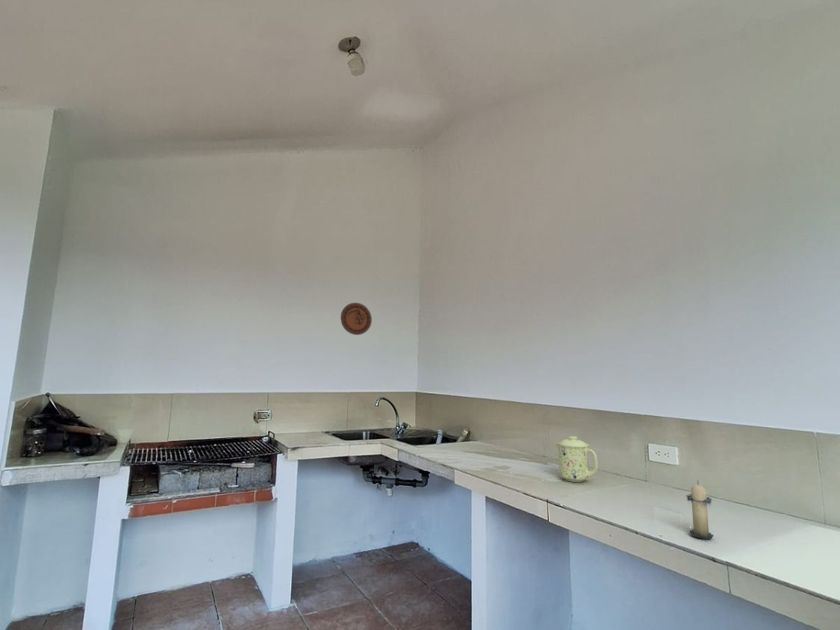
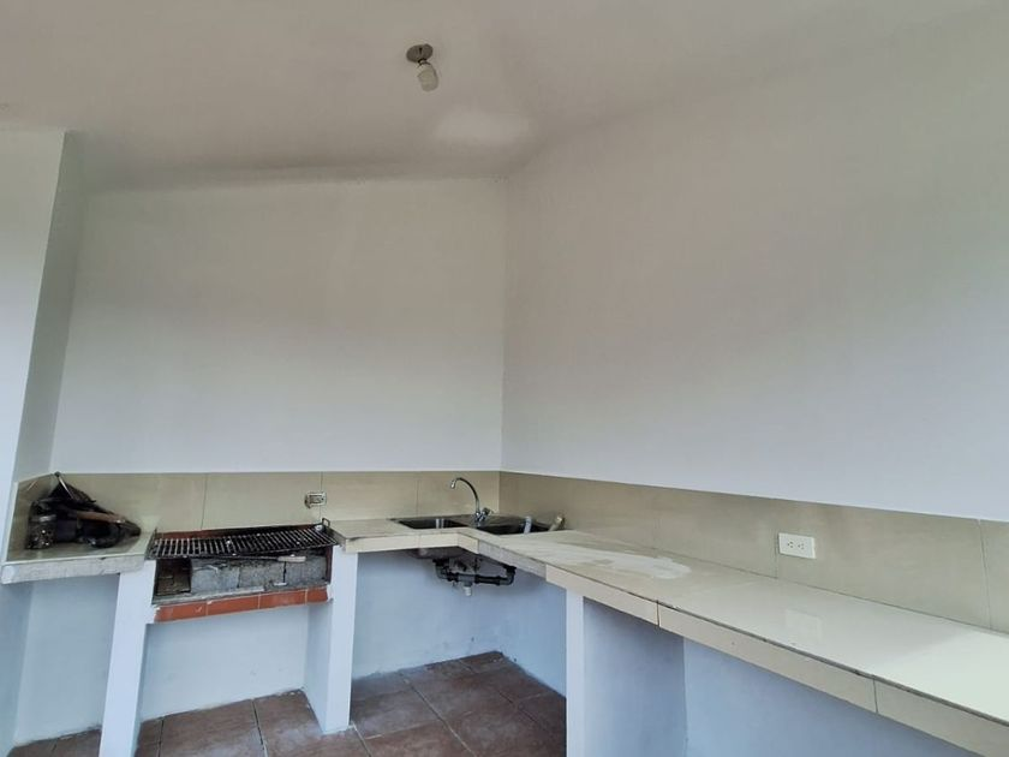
- mug (575, 458)
- decorative plate (356, 318)
- candle (699, 508)
